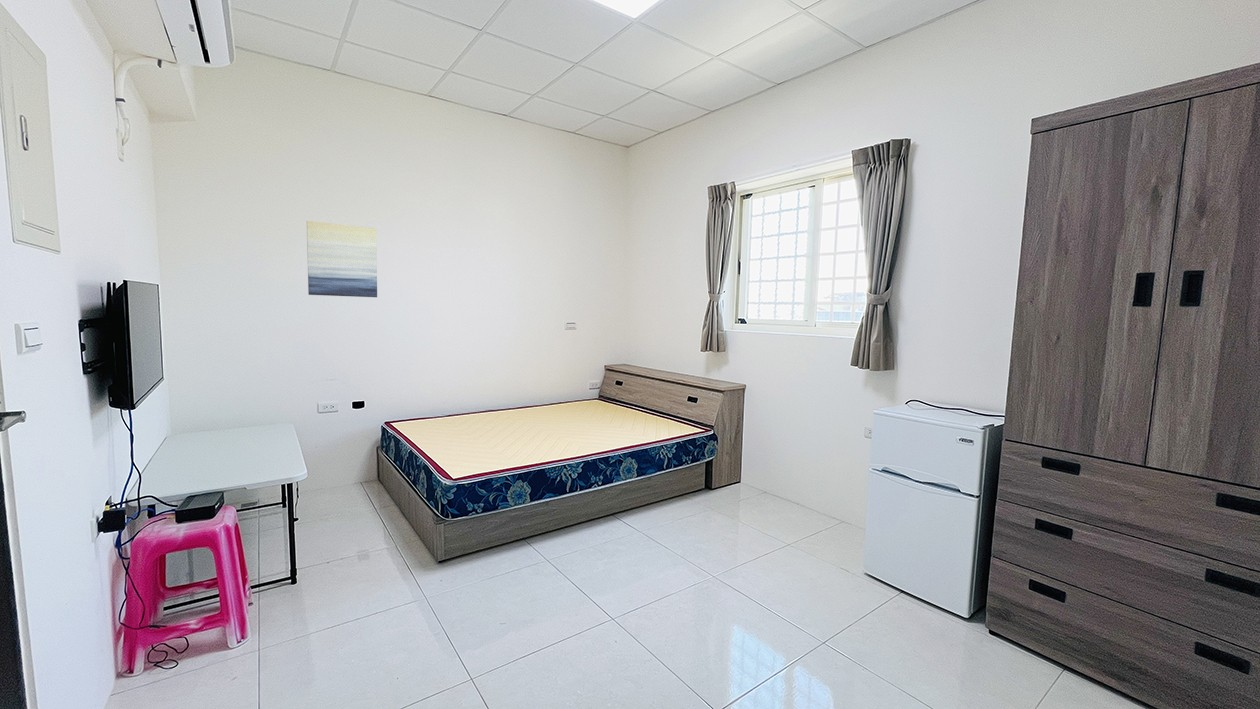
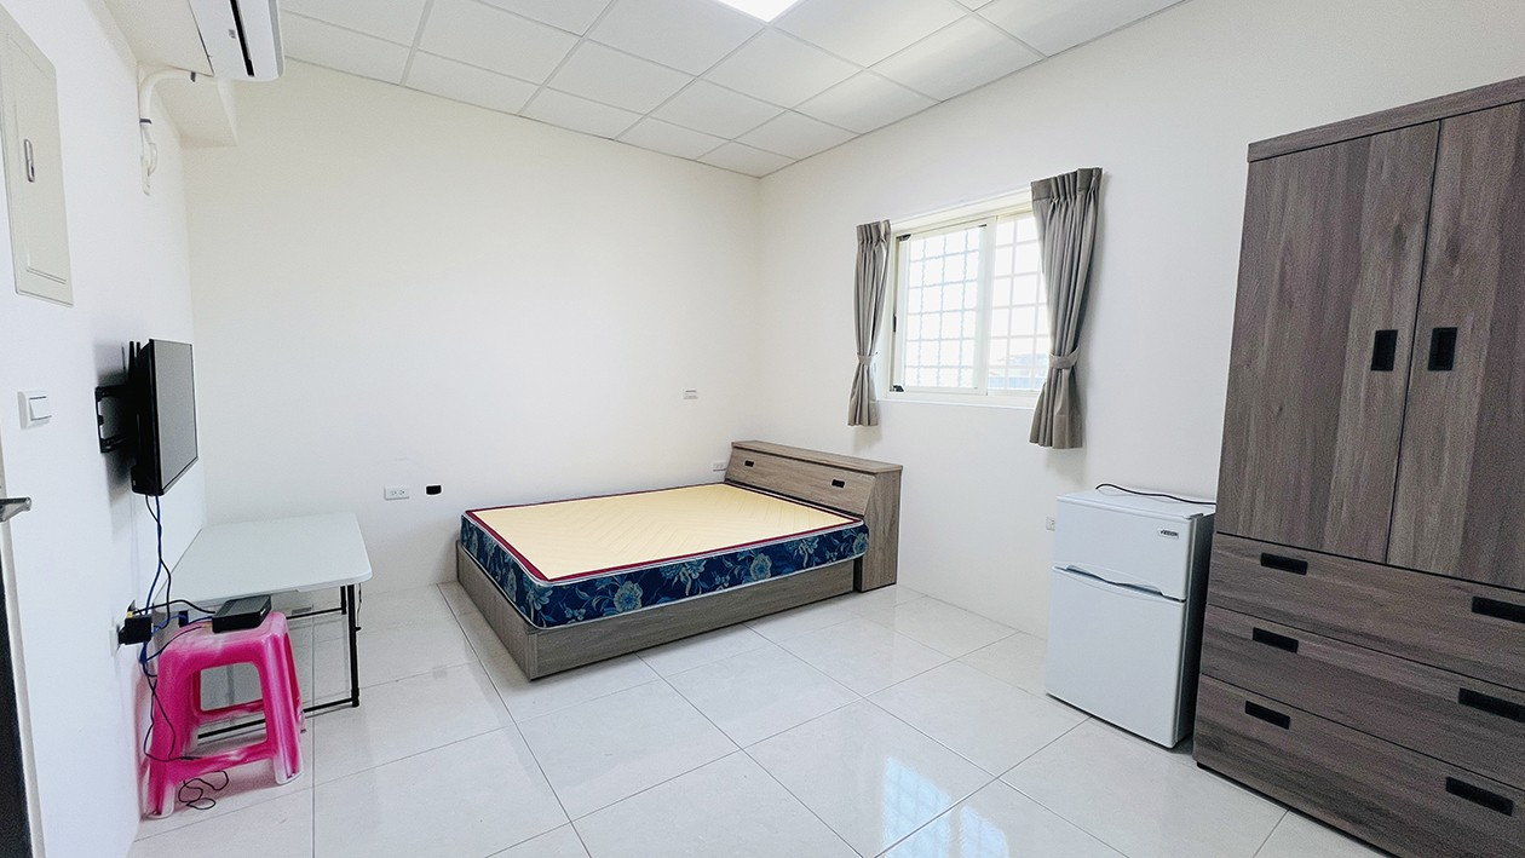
- wall art (343, 260)
